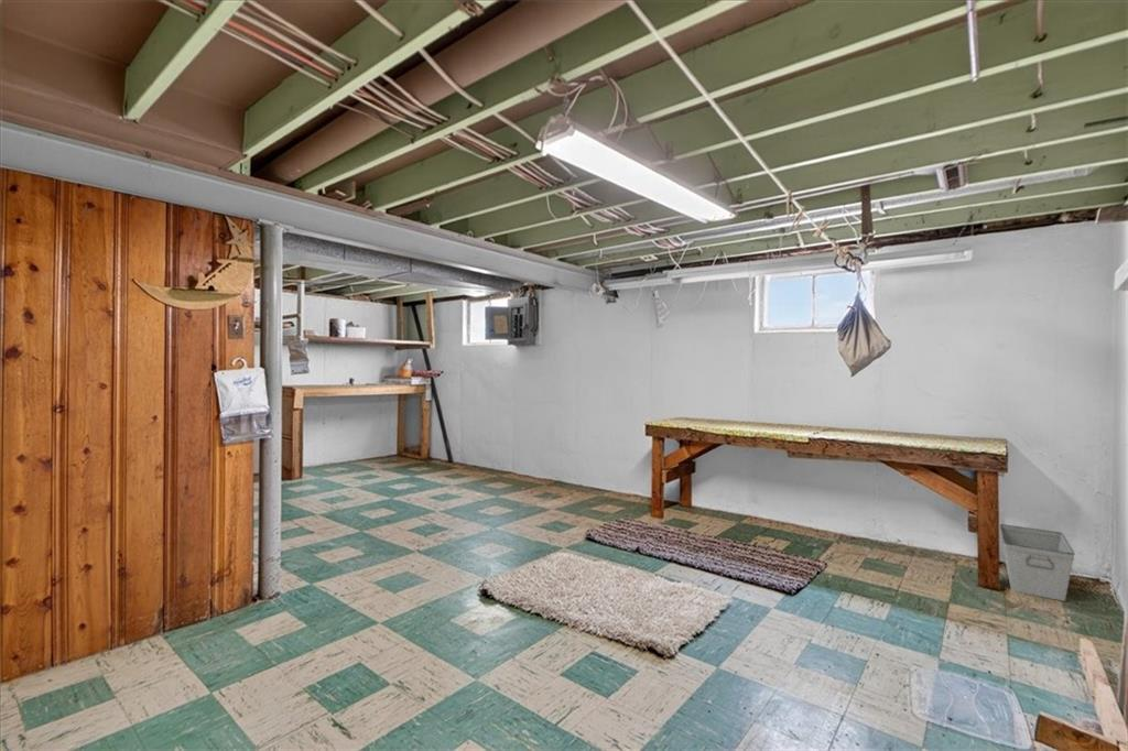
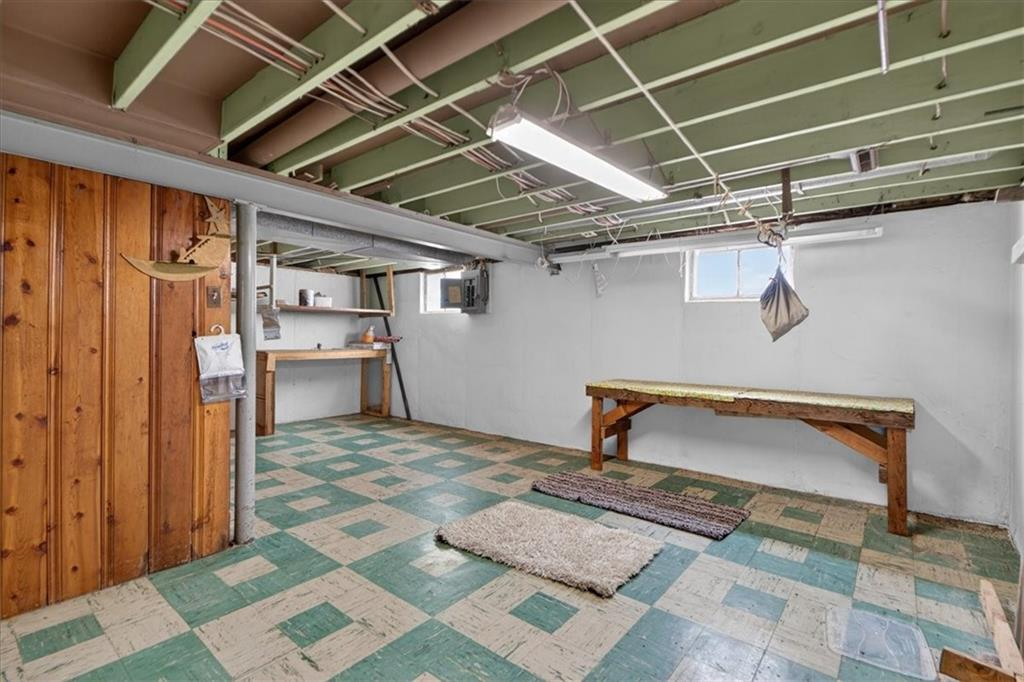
- storage bin (1033, 559)
